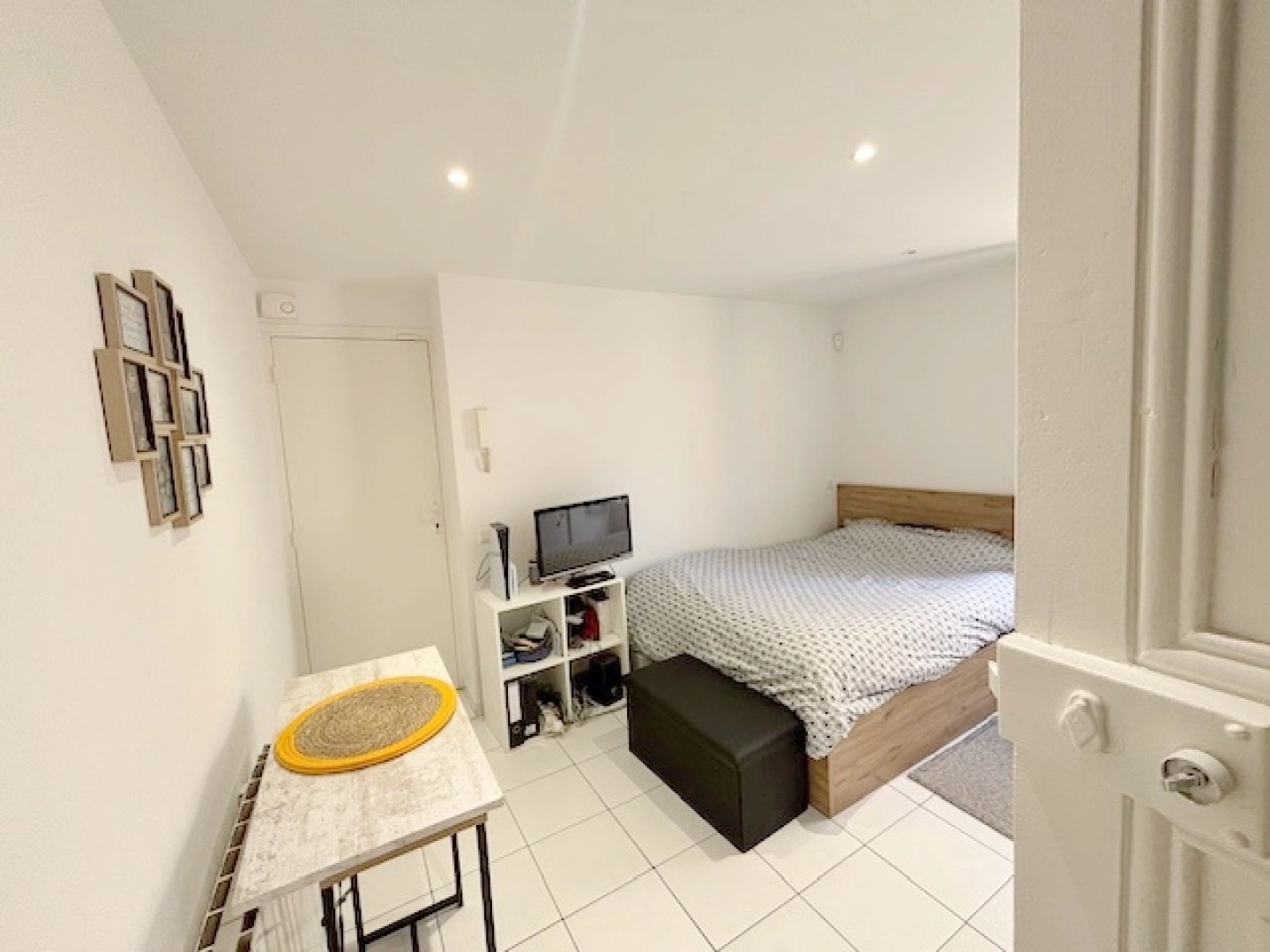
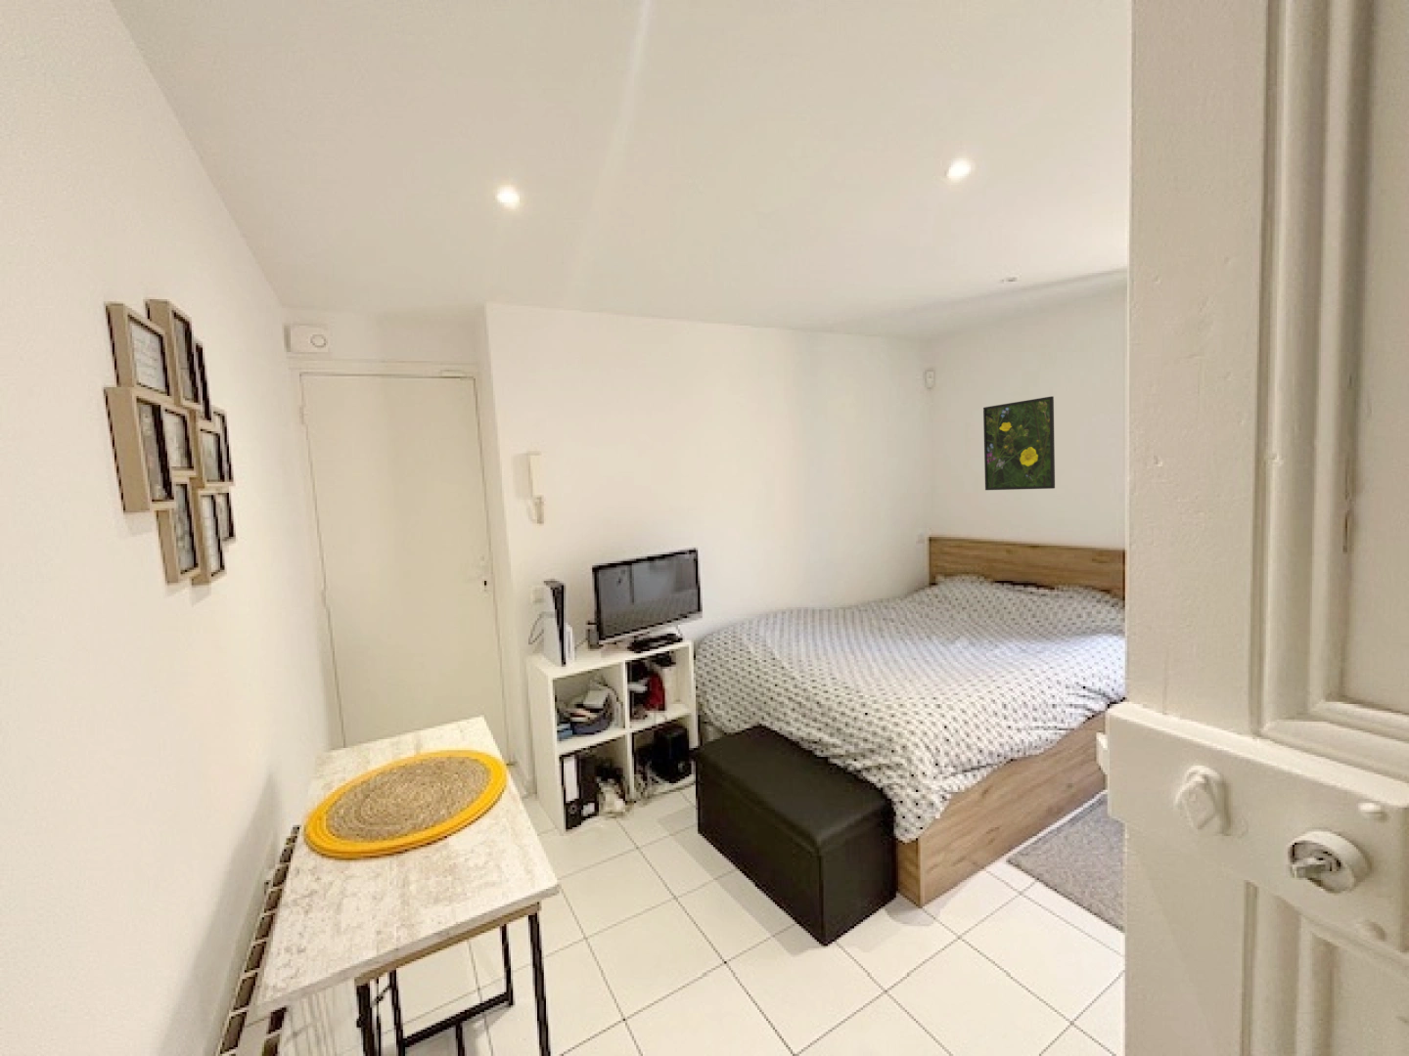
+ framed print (1016, 446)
